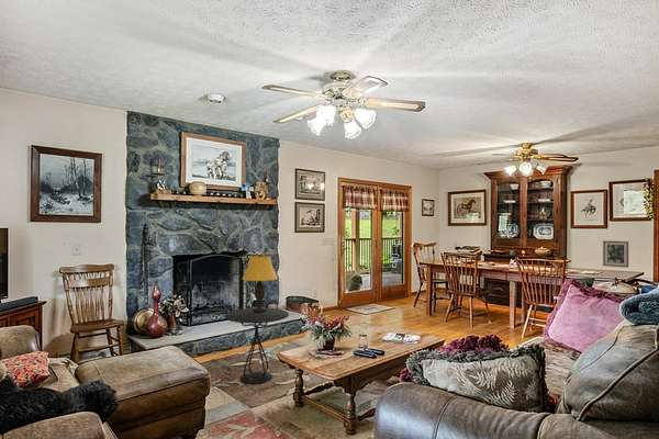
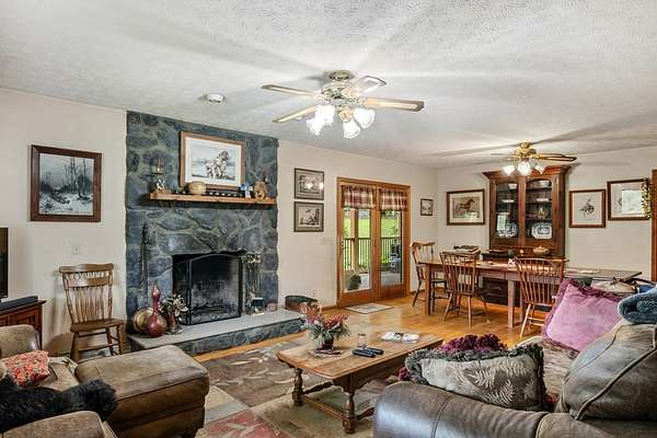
- wall art (615, 254)
- side table (258, 346)
- table lamp (259, 282)
